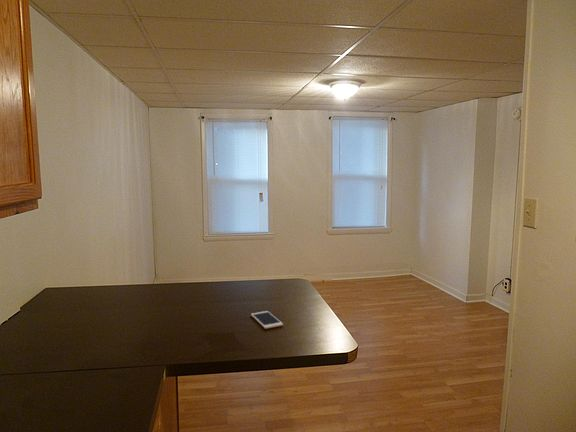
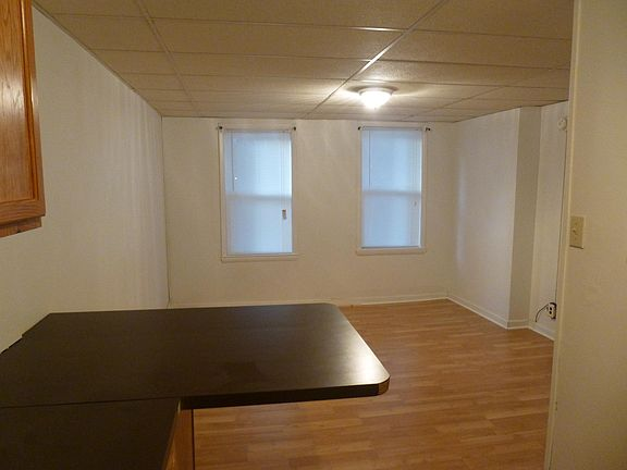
- cell phone (266, 319)
